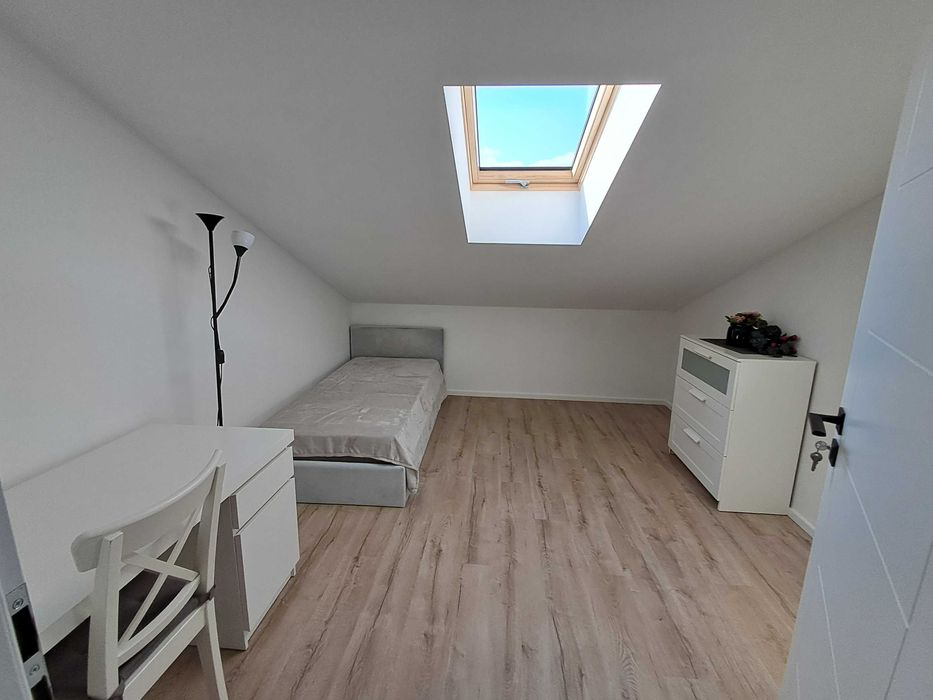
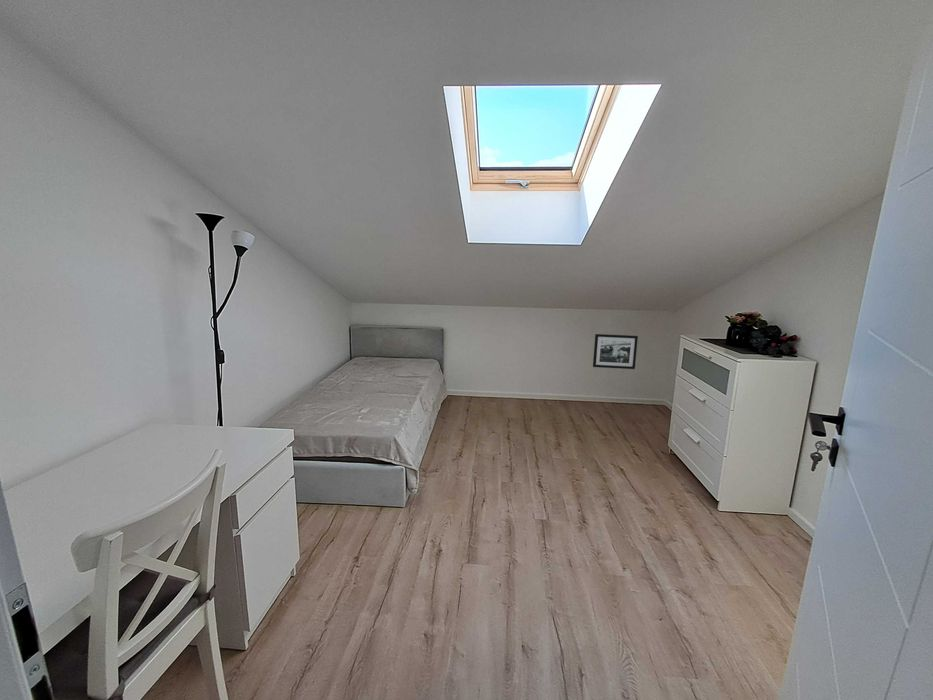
+ picture frame (615, 351)
